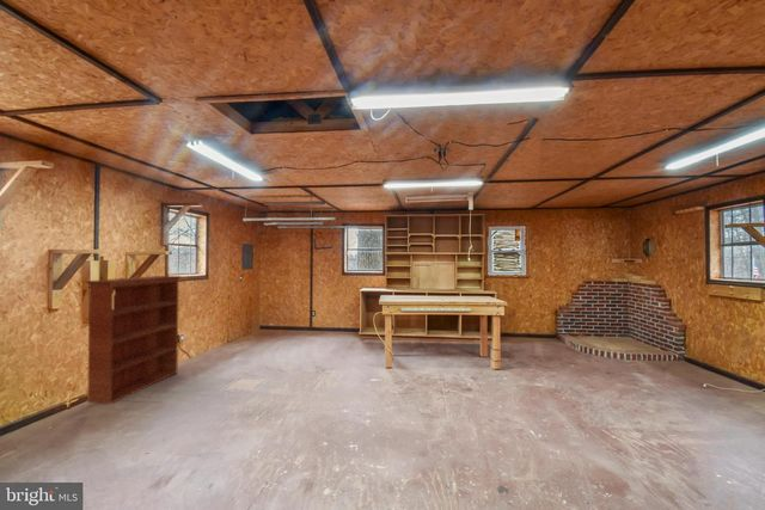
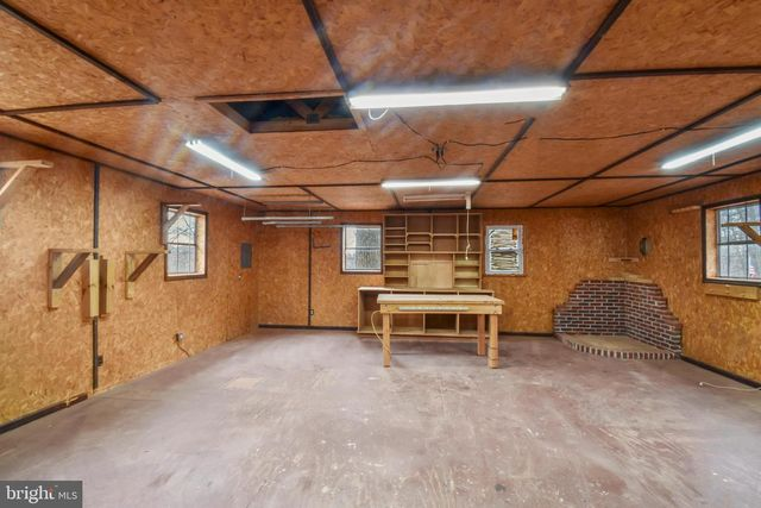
- bookcase (137, 332)
